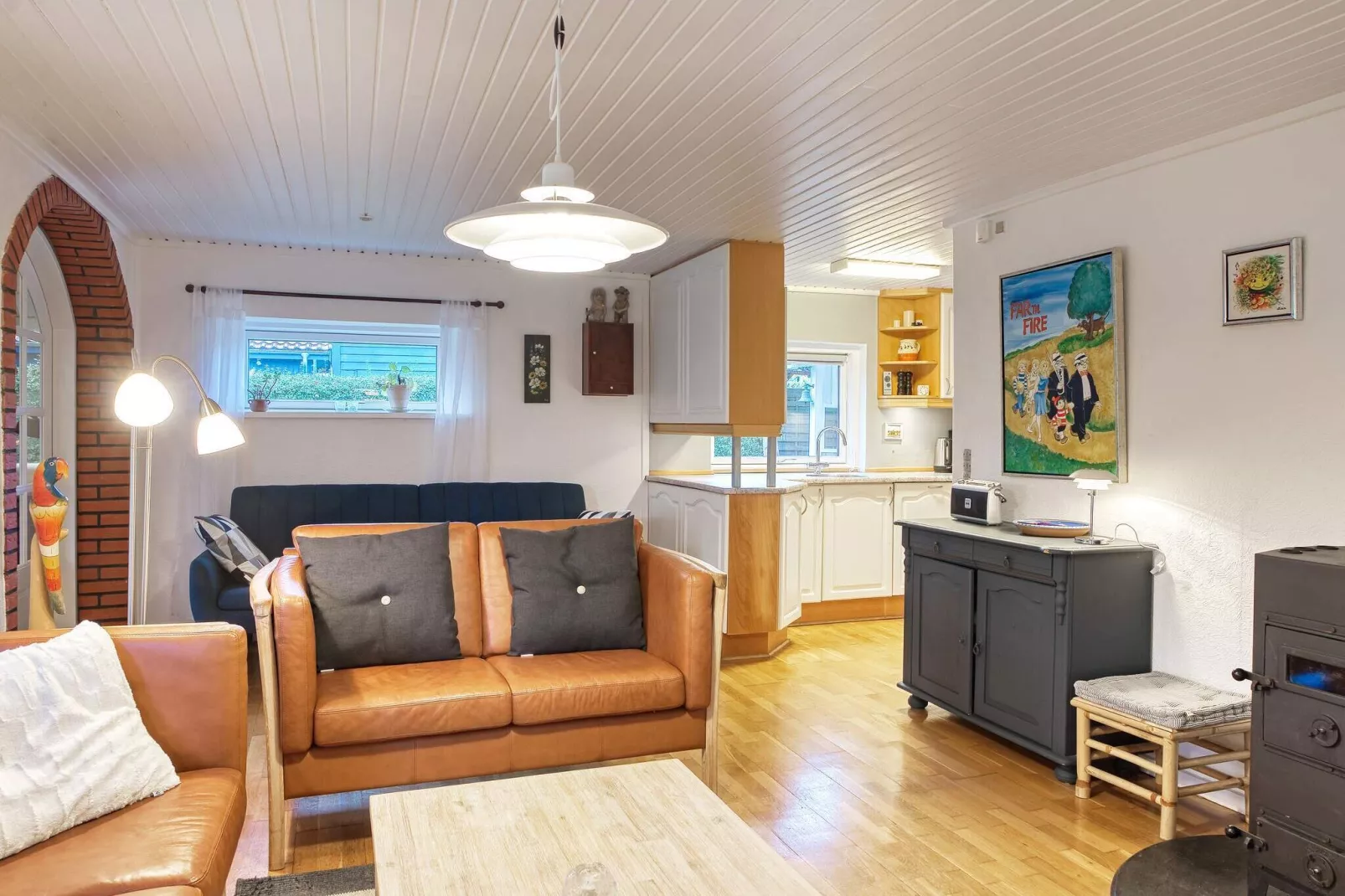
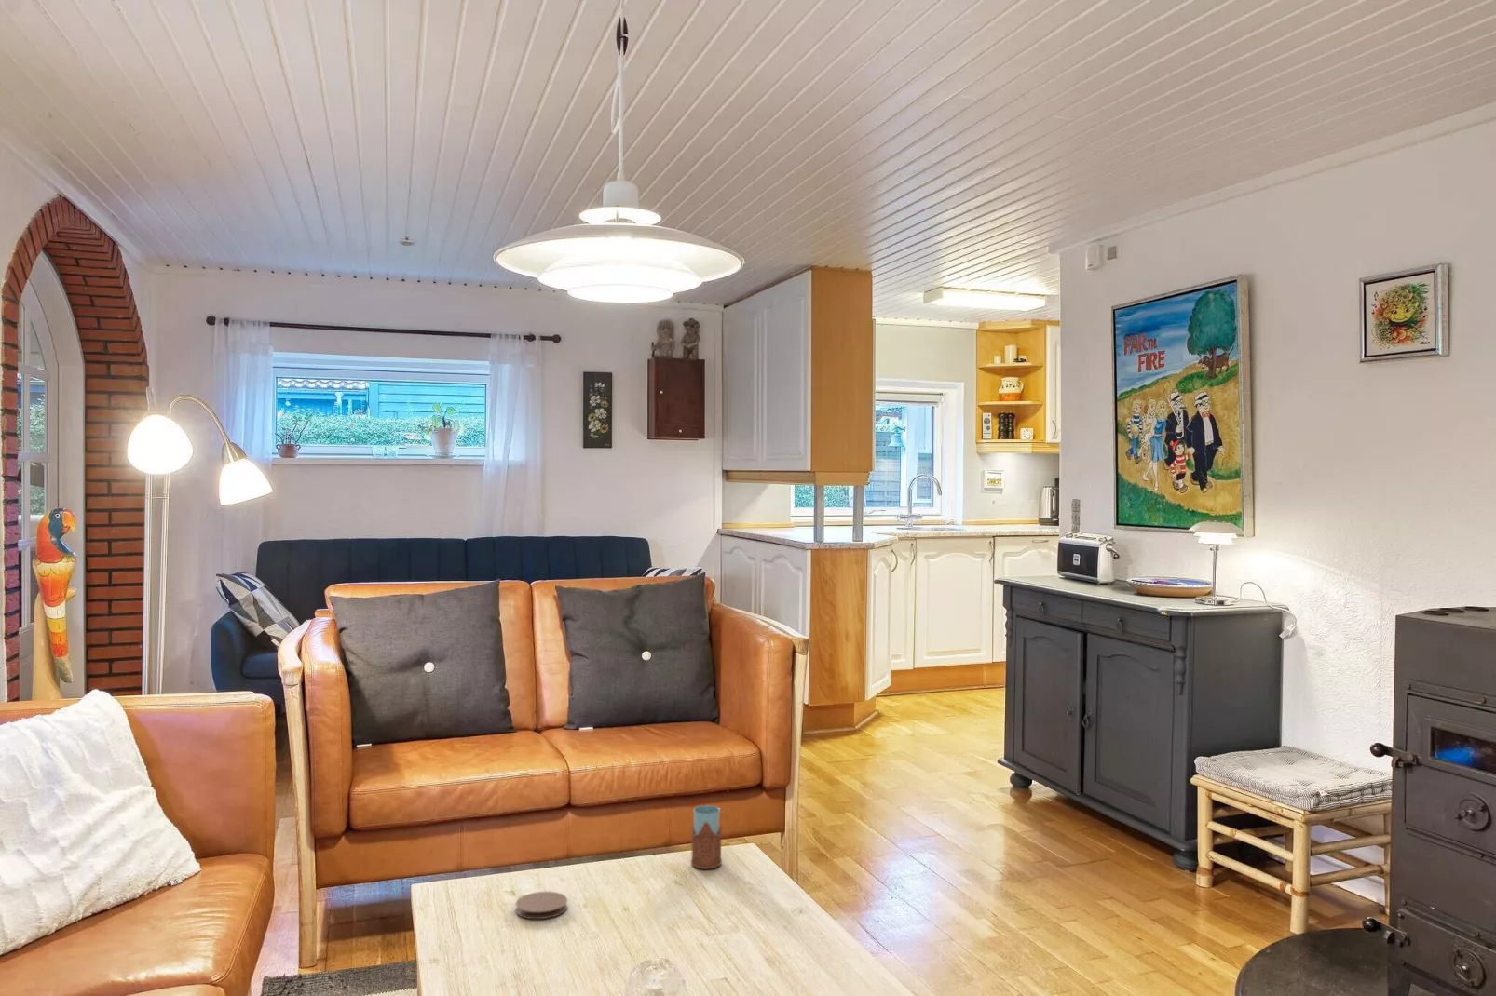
+ coaster (542, 905)
+ drinking glass (706, 834)
